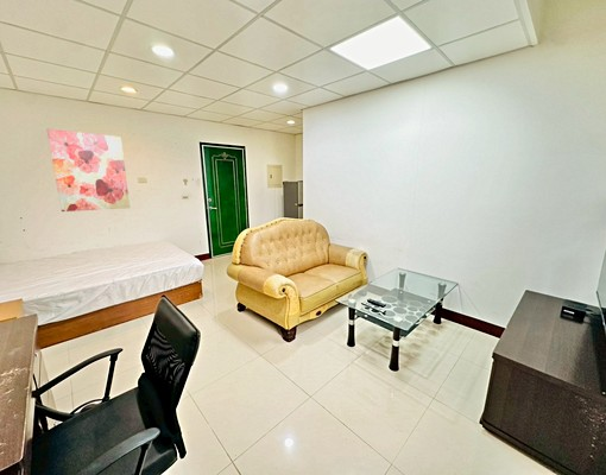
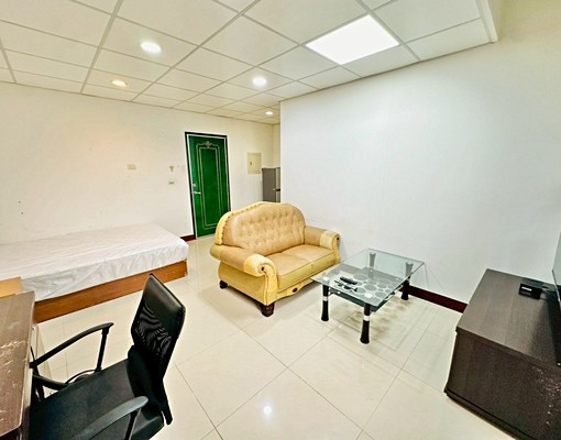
- wall art (91, 172)
